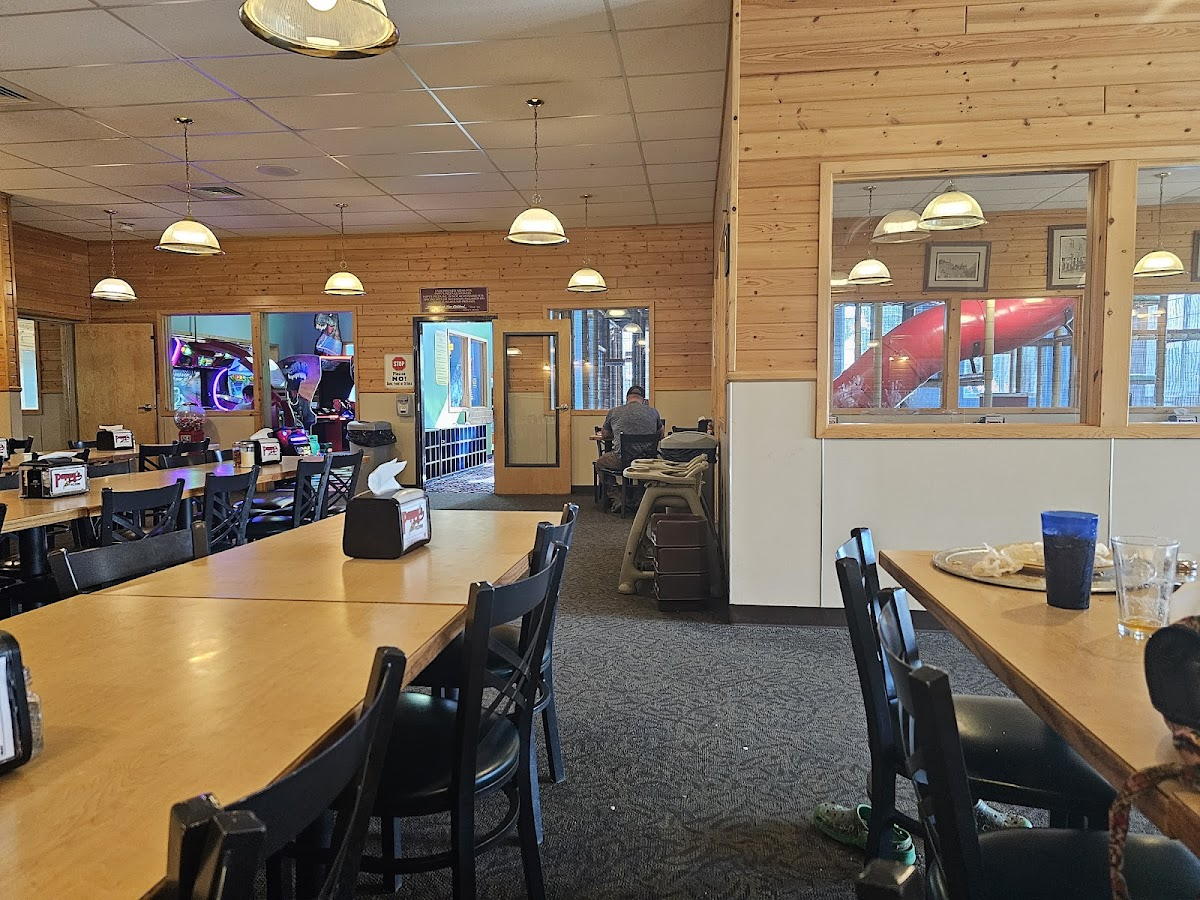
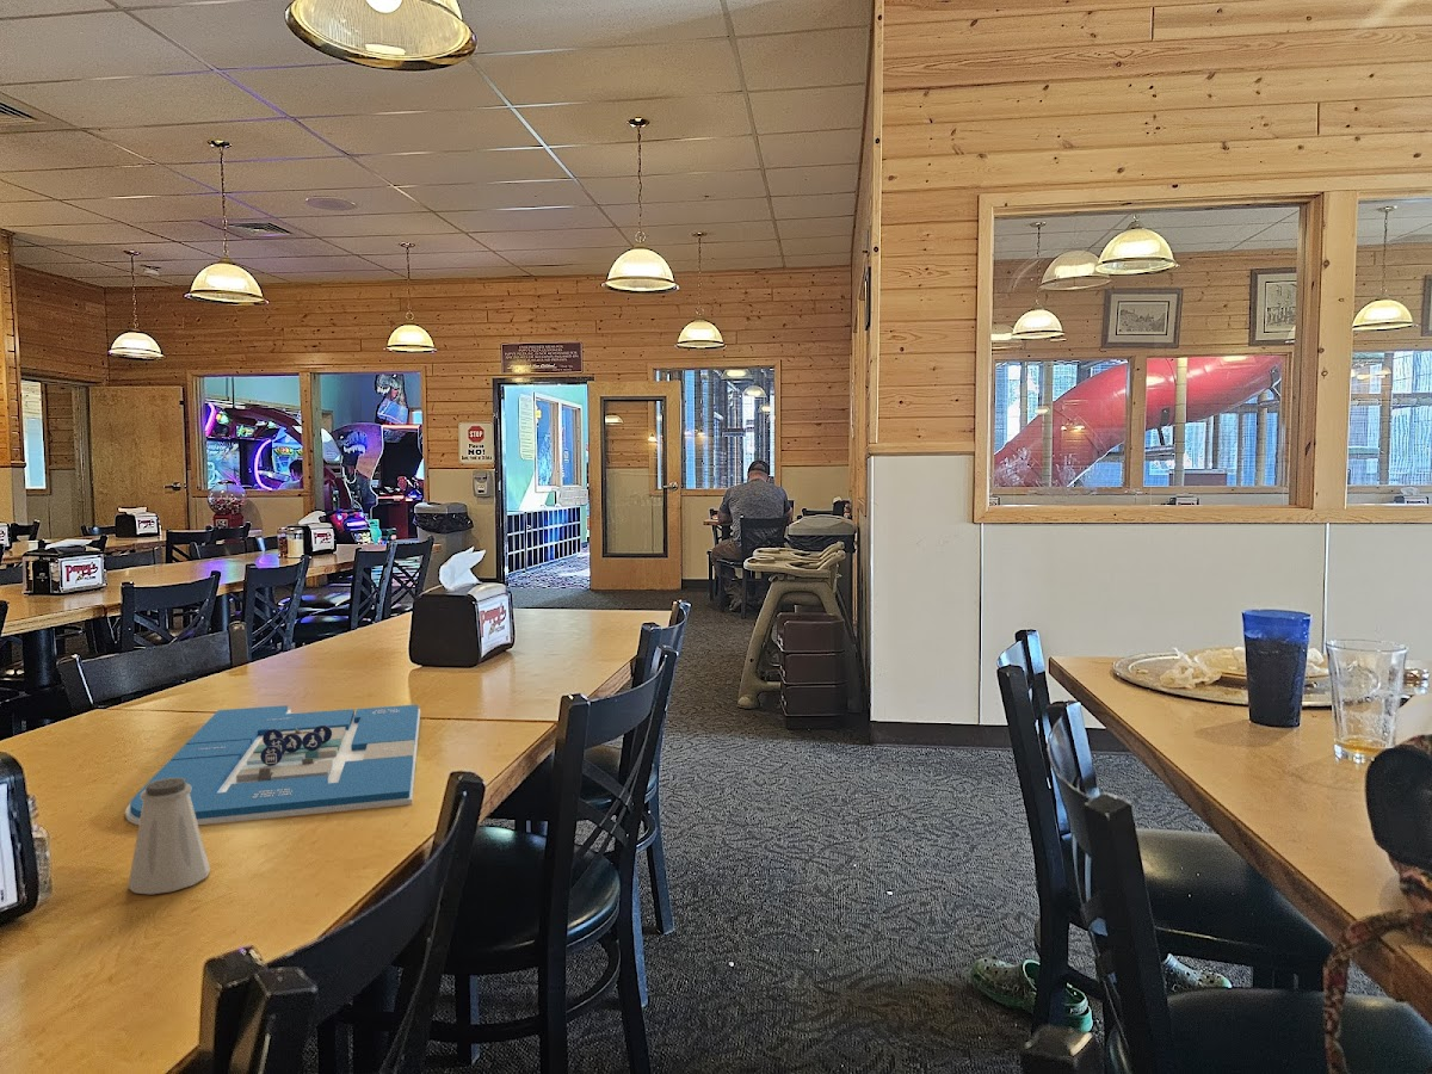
+ board game (298, 740)
+ saltshaker (167, 831)
